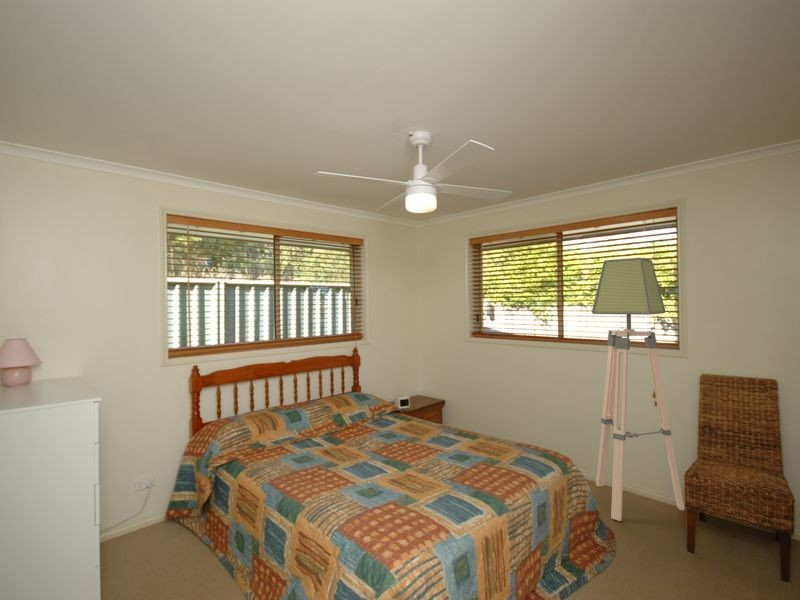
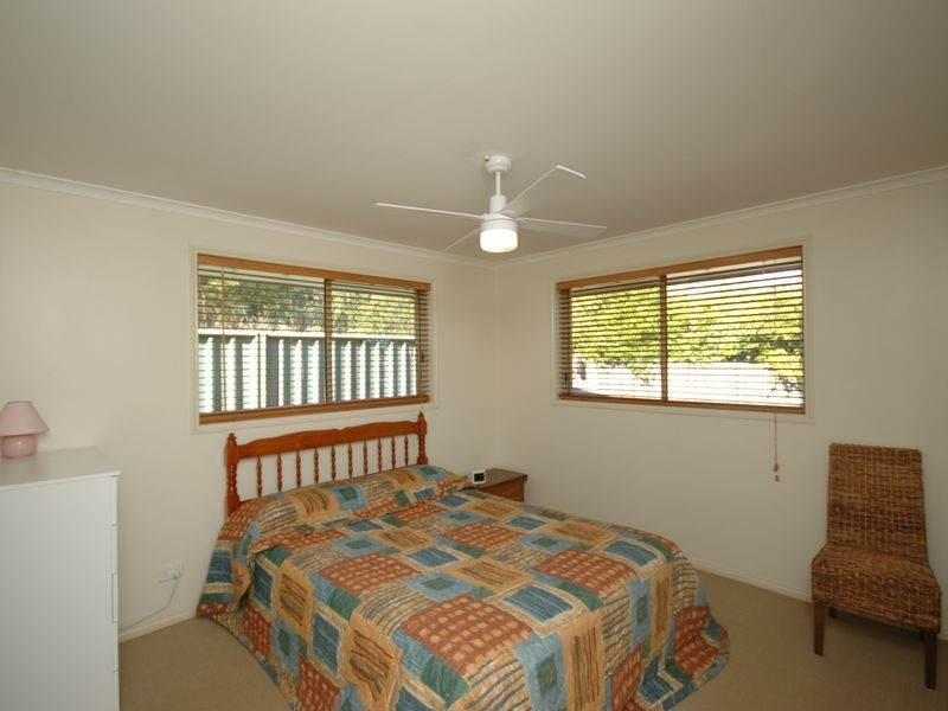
- floor lamp (626, 382)
